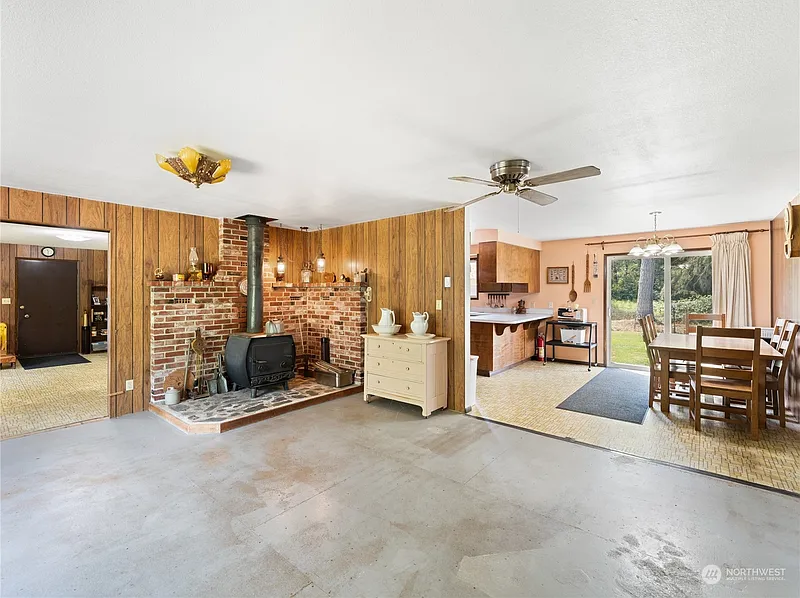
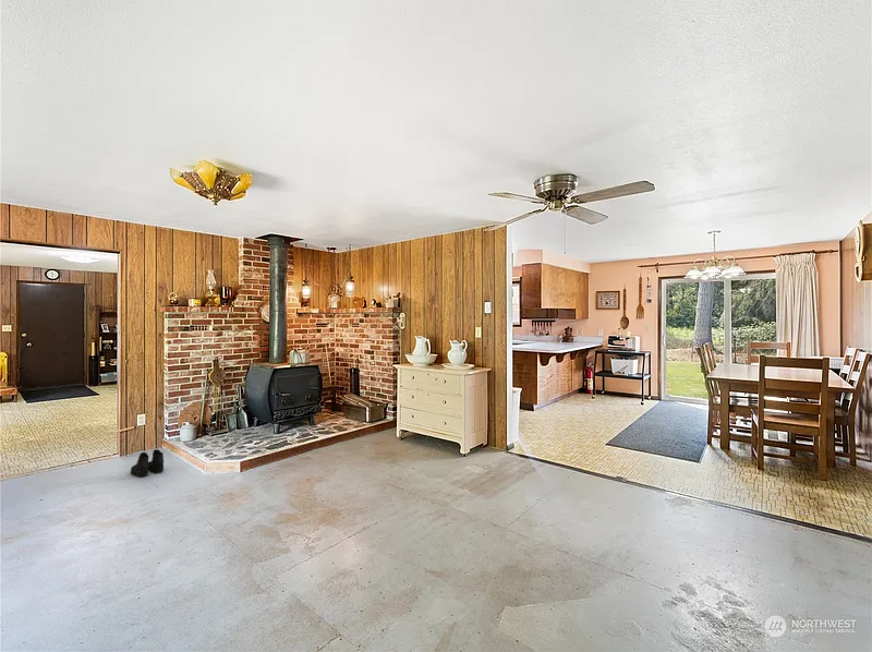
+ boots (147, 461)
